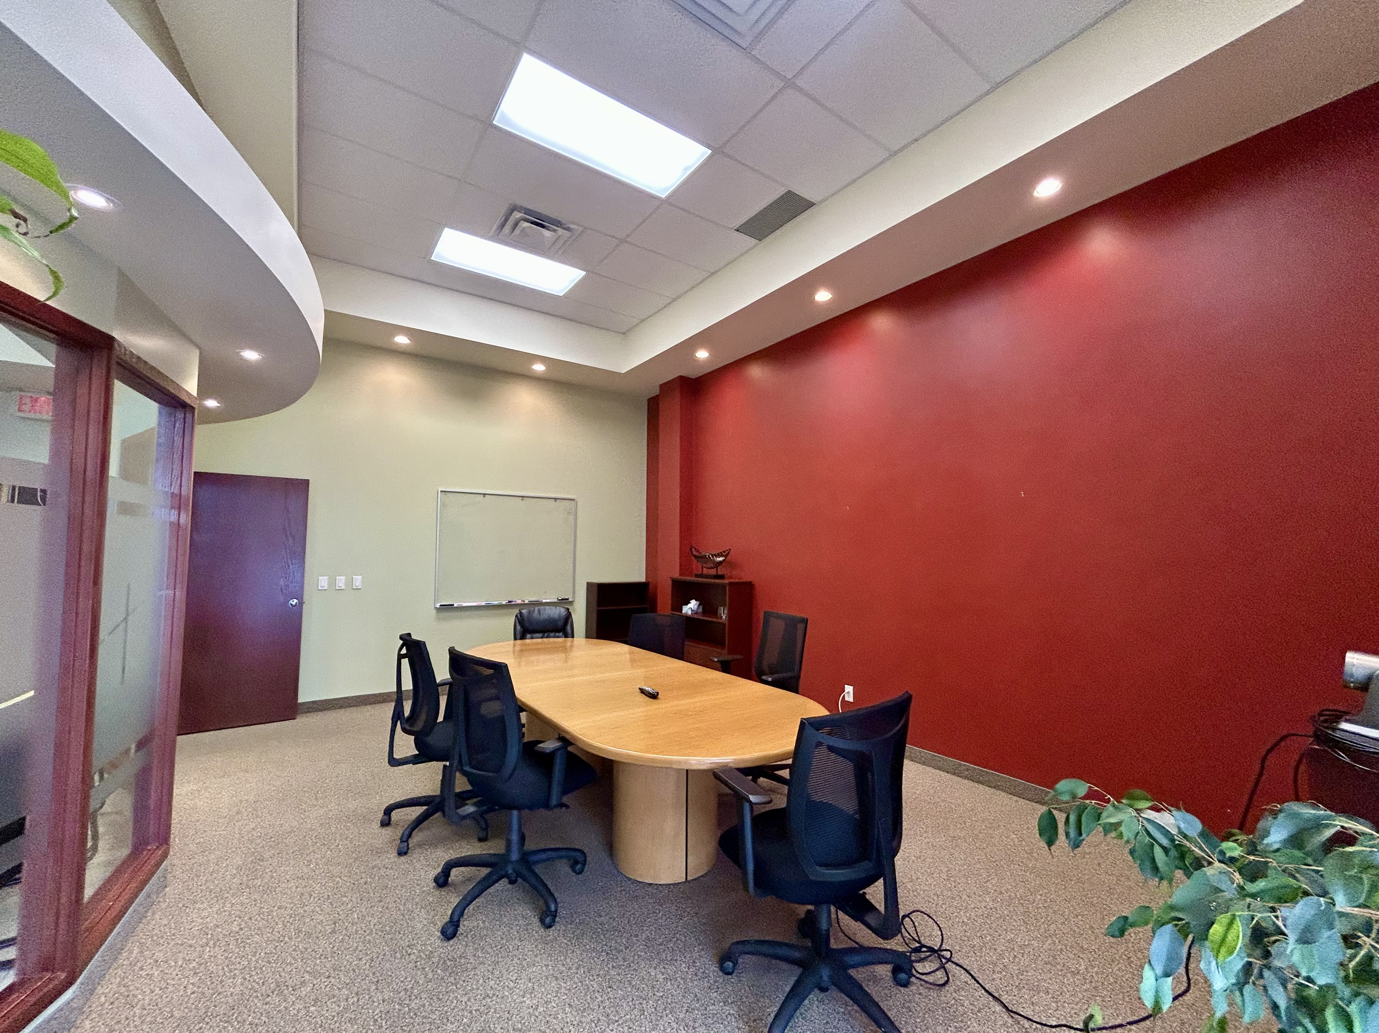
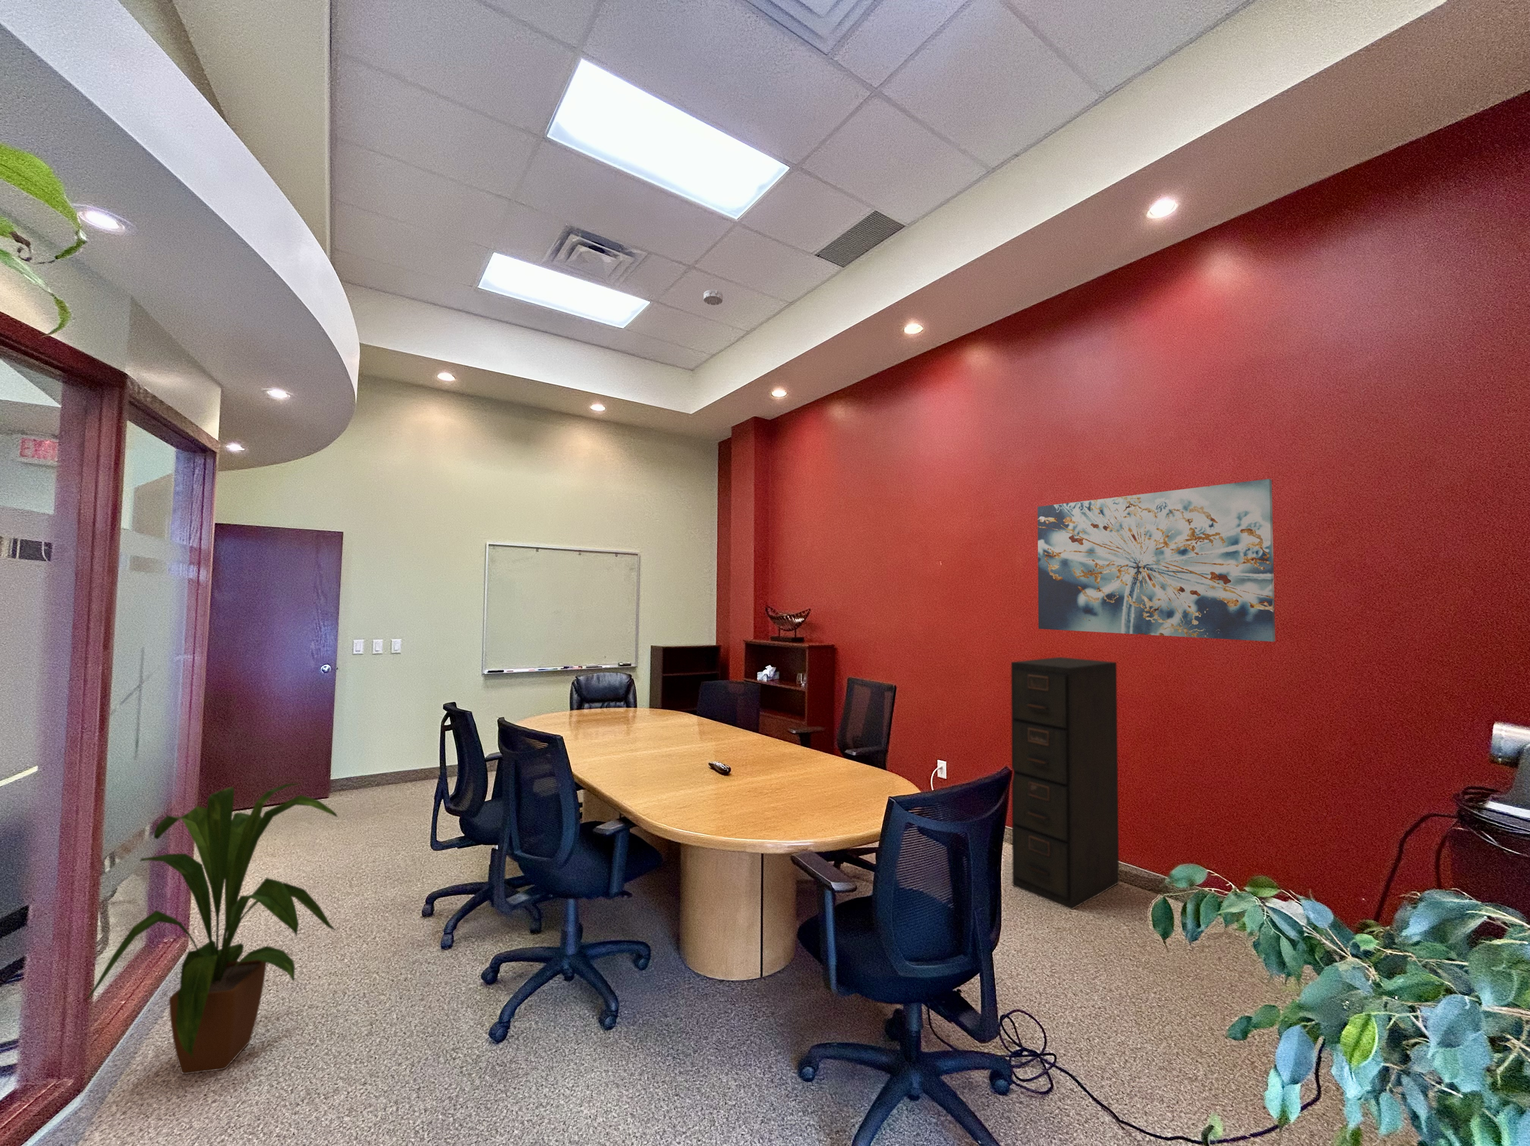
+ filing cabinet (1064, 773)
+ house plant (243, 900)
+ smoke detector (713, 296)
+ wall art (1140, 565)
